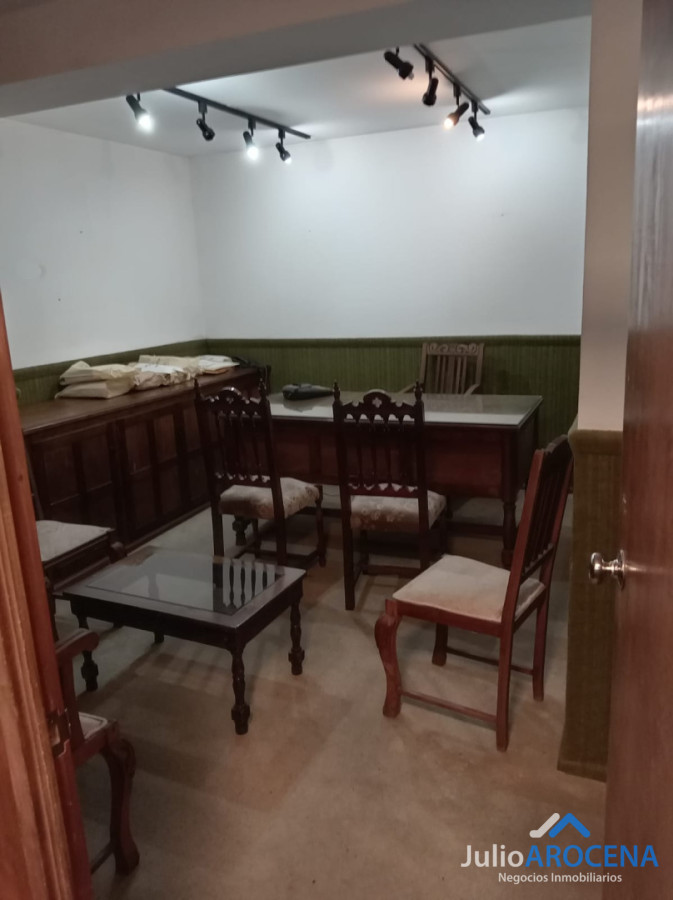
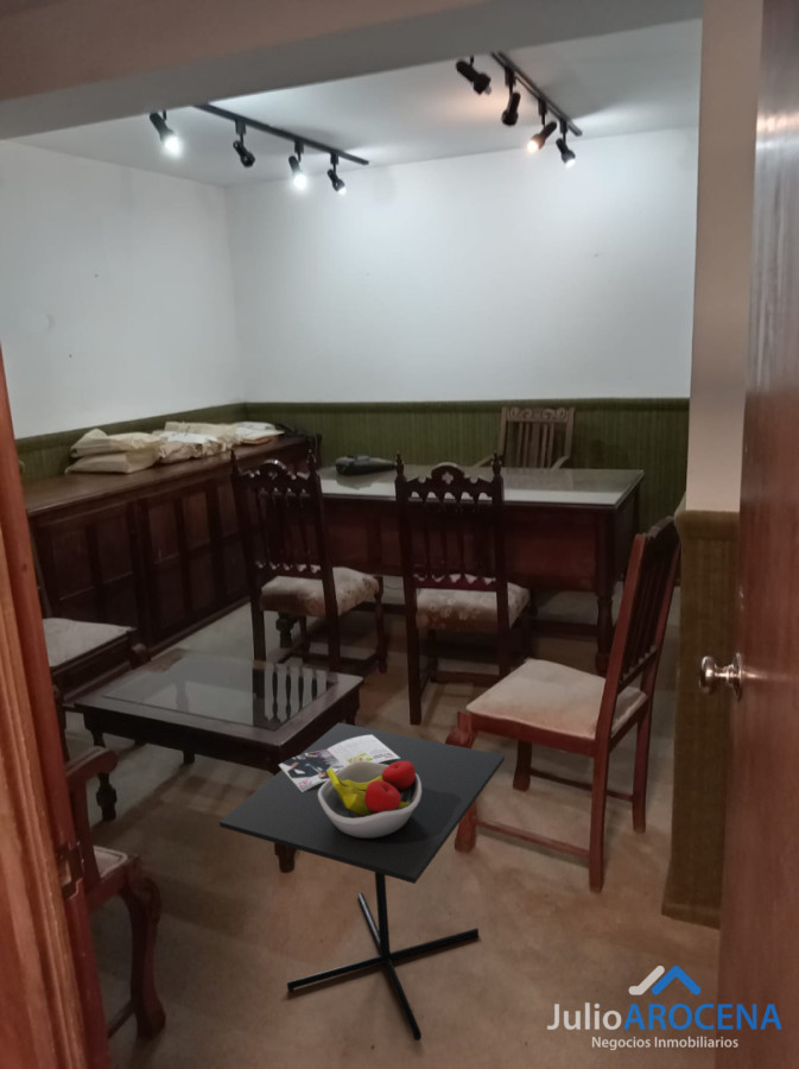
+ kitchen table (370, 852)
